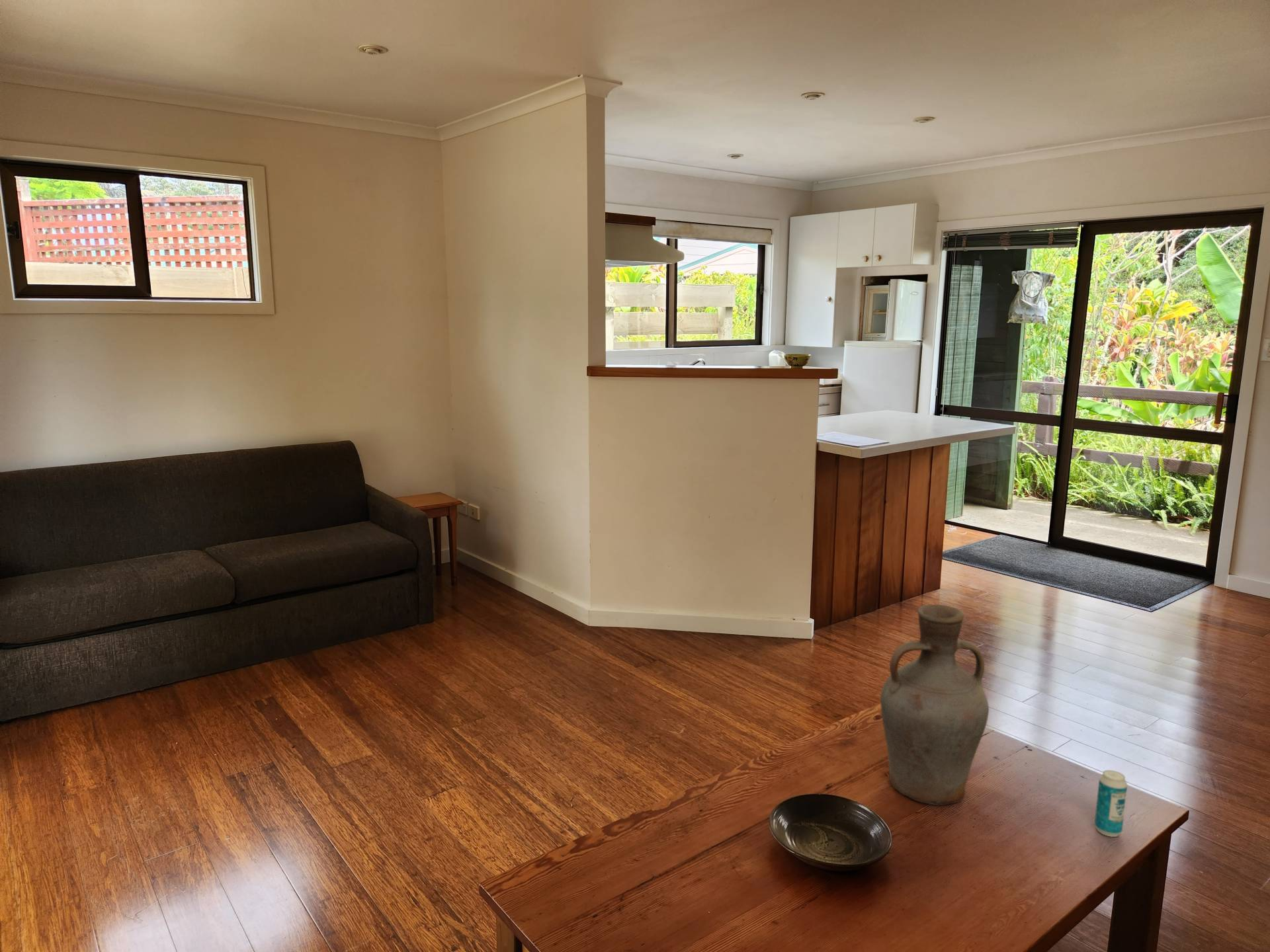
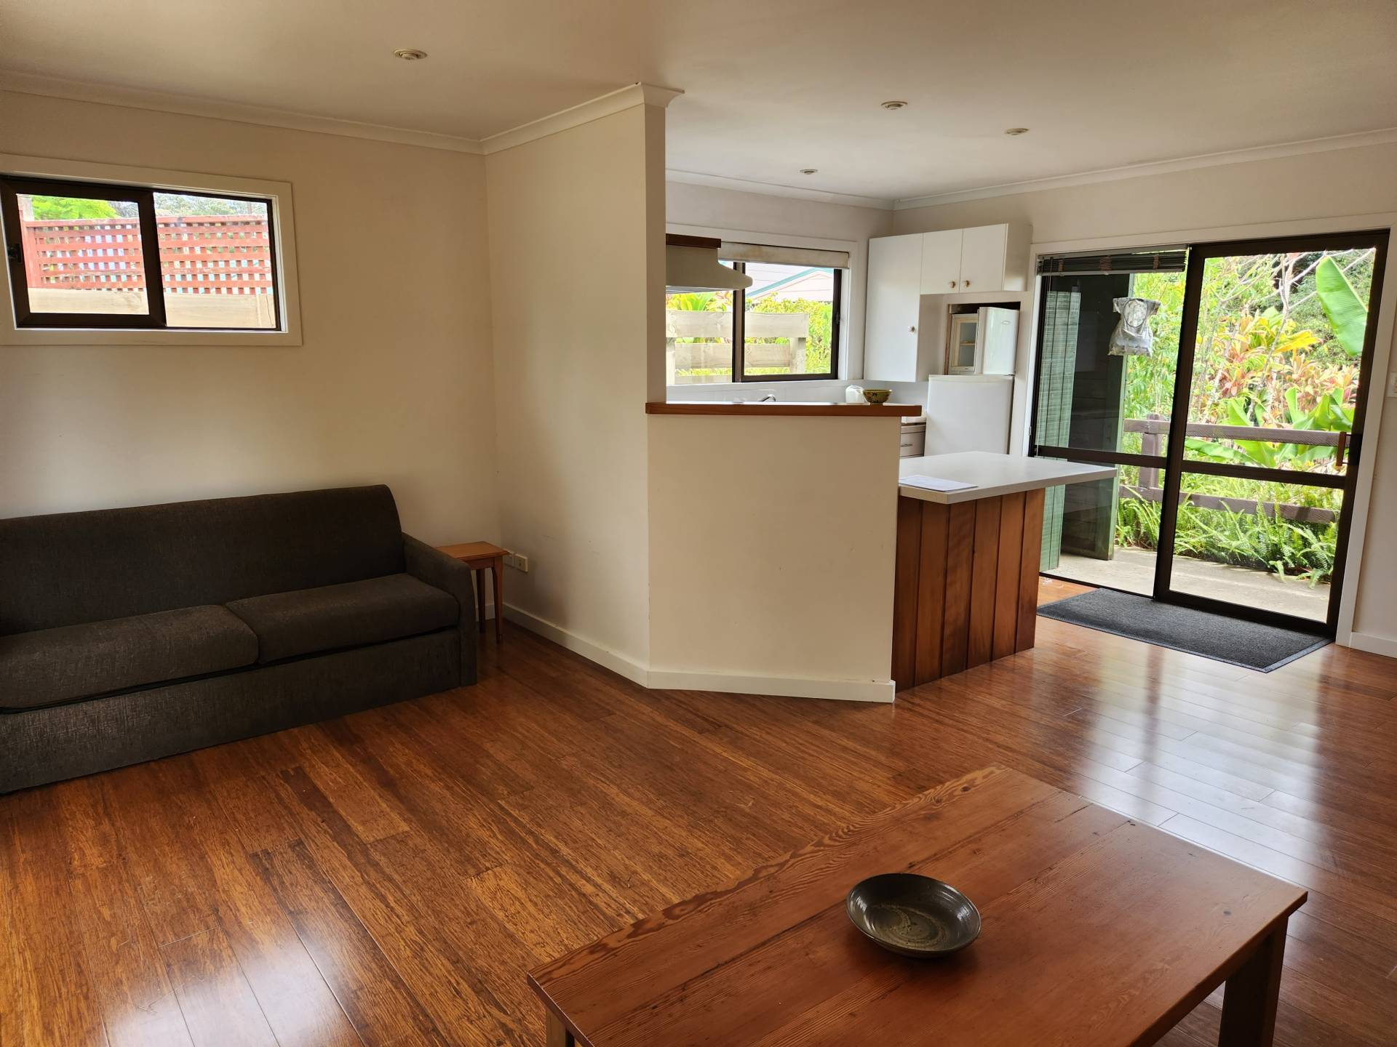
- vase (933, 699)
- beverage can (1111, 803)
